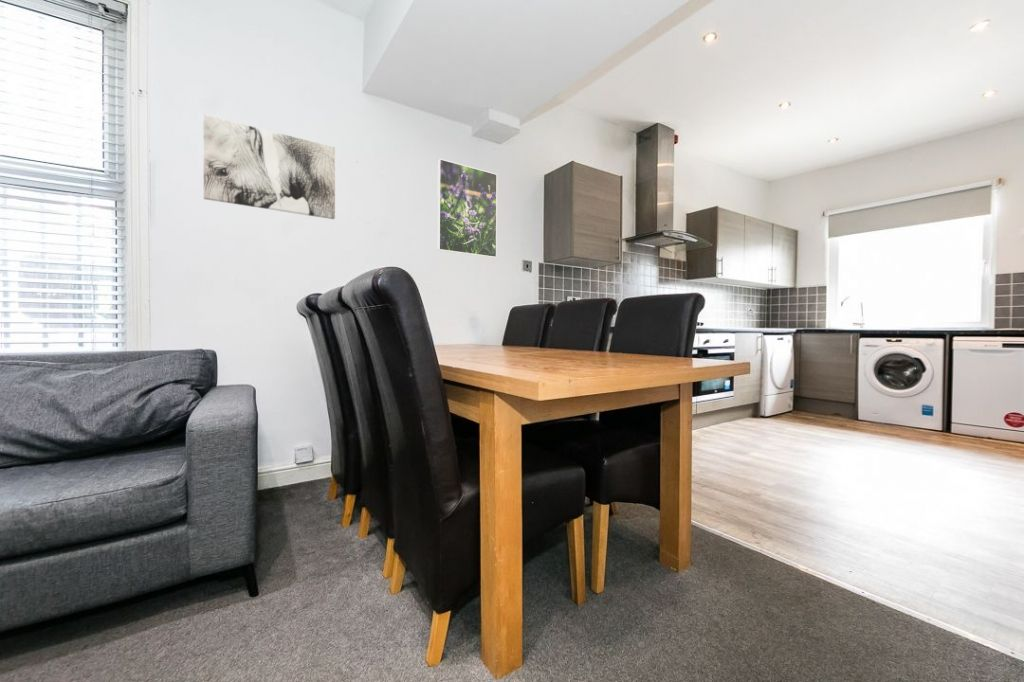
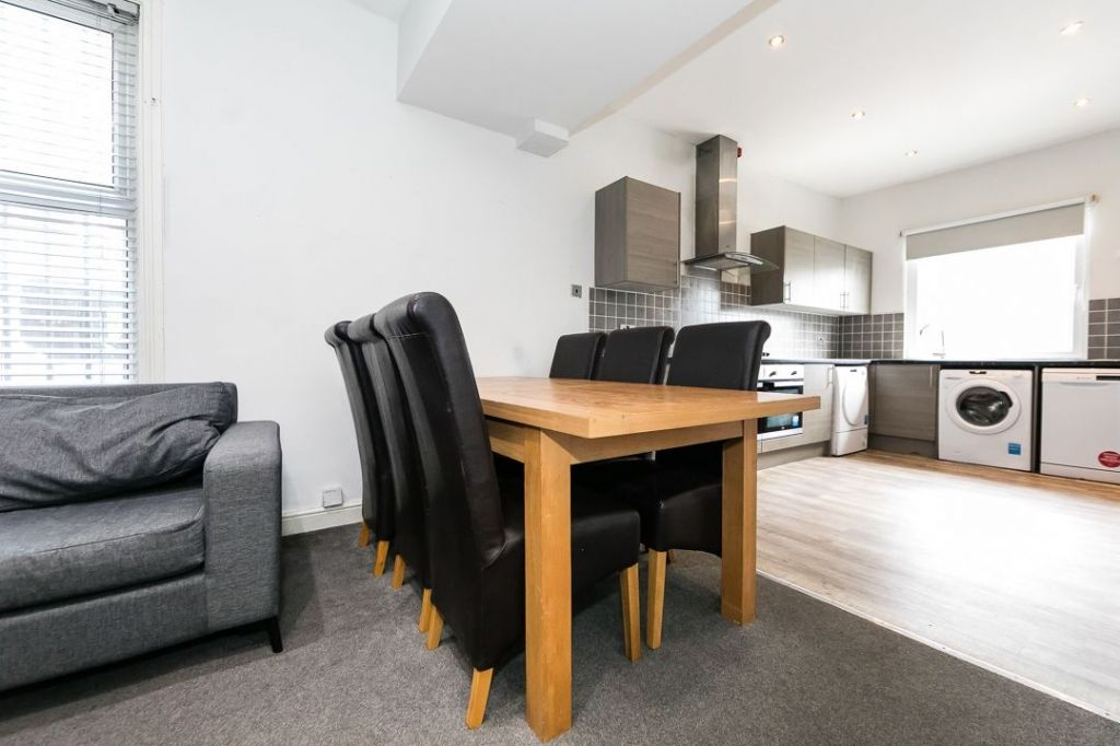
- wall art (274, 171)
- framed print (468, 210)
